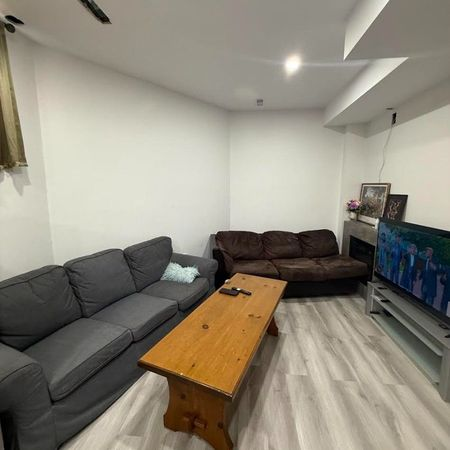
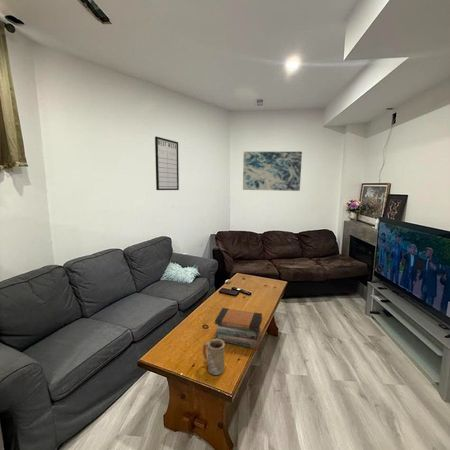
+ mug (212, 355)
+ writing board (167, 165)
+ wall art (271, 171)
+ book stack (238, 327)
